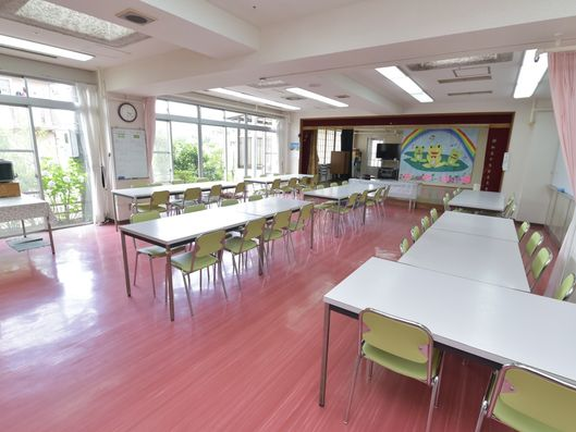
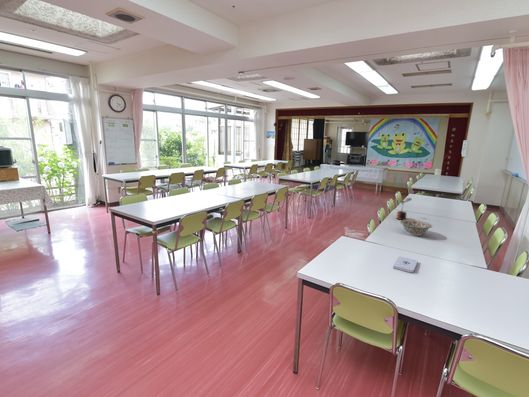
+ notepad (405, 264)
+ potted plant (402, 207)
+ decorative bowl (415, 228)
